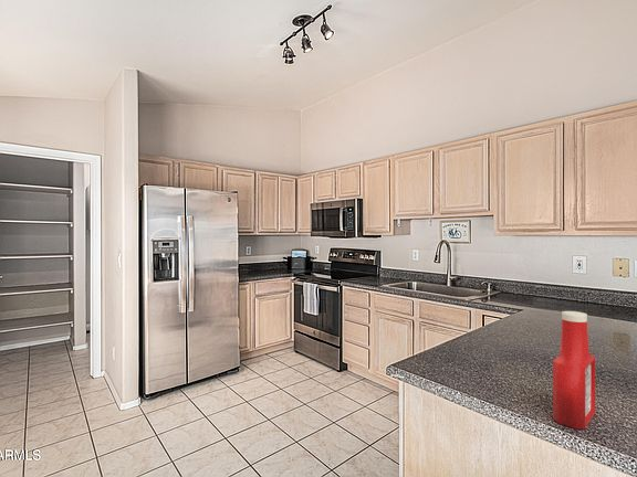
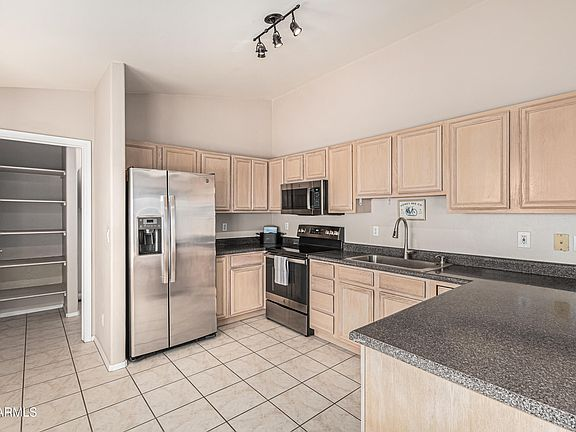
- soap bottle (574, 364)
